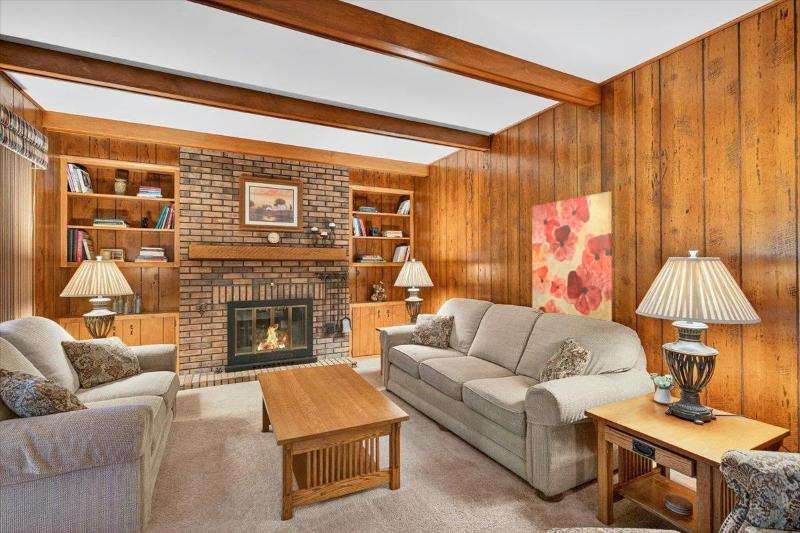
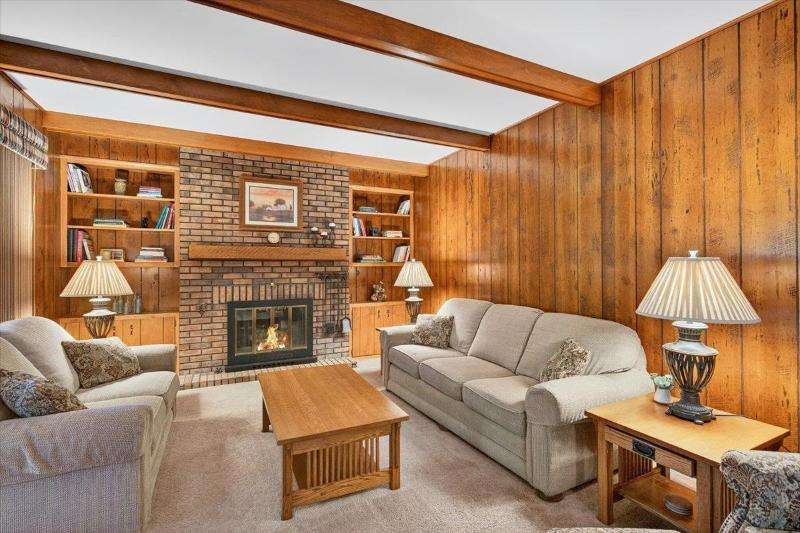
- wall art (567, 260)
